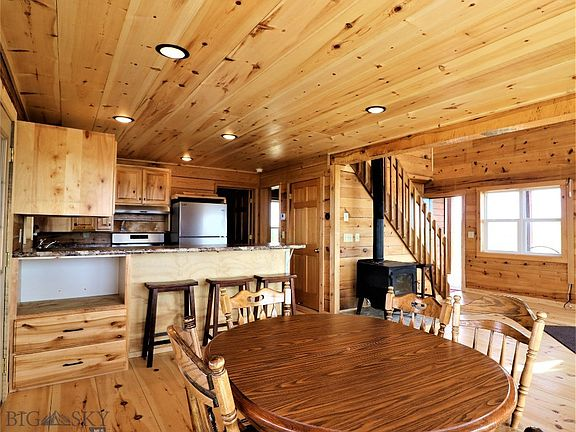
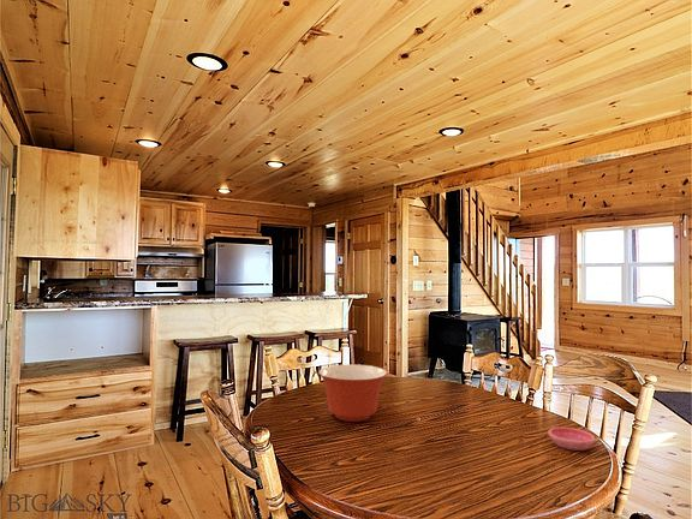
+ mixing bowl (352, 393)
+ saucer (571, 439)
